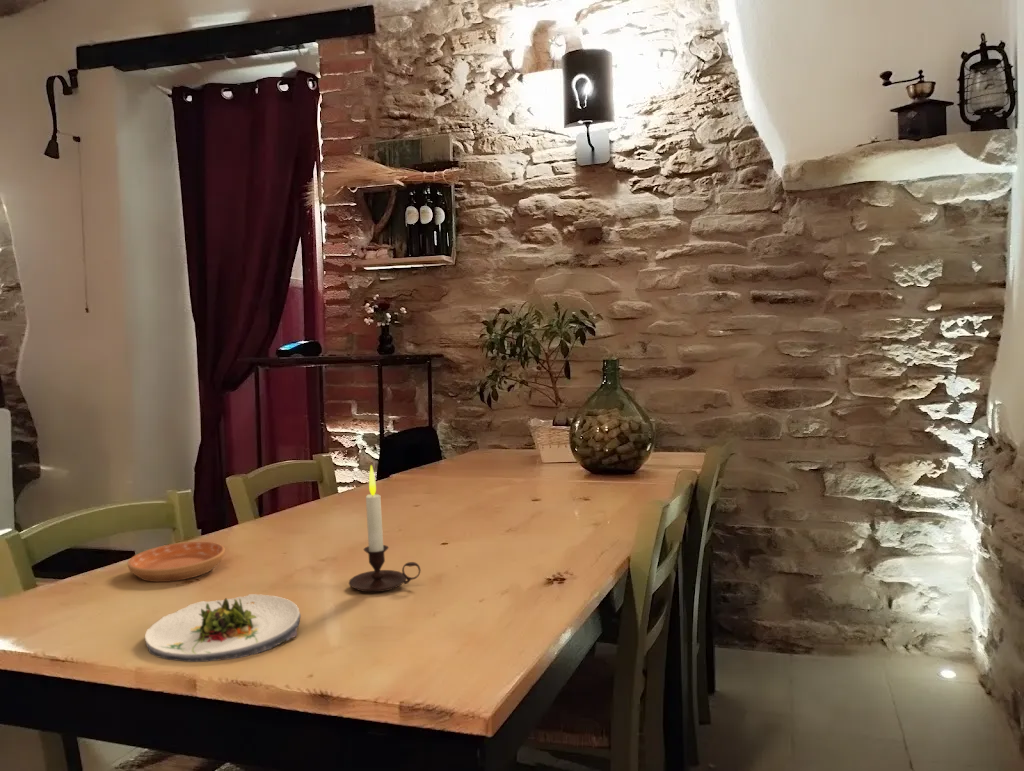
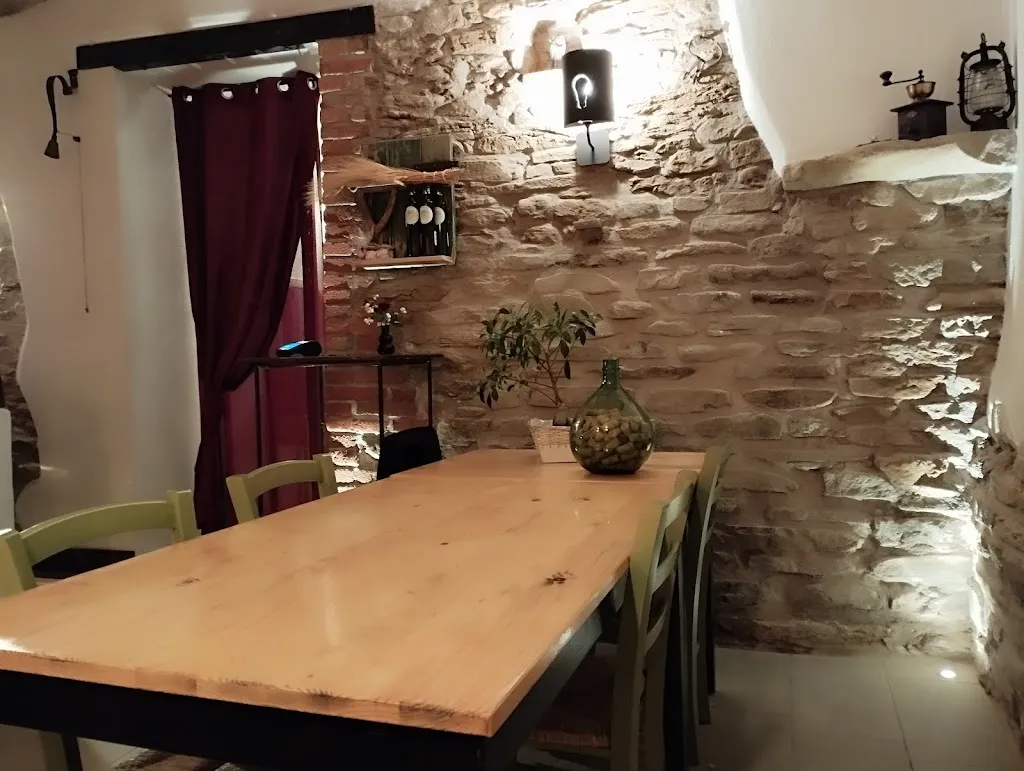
- salad plate (224, 618)
- saucer (177, 562)
- candle (381, 525)
